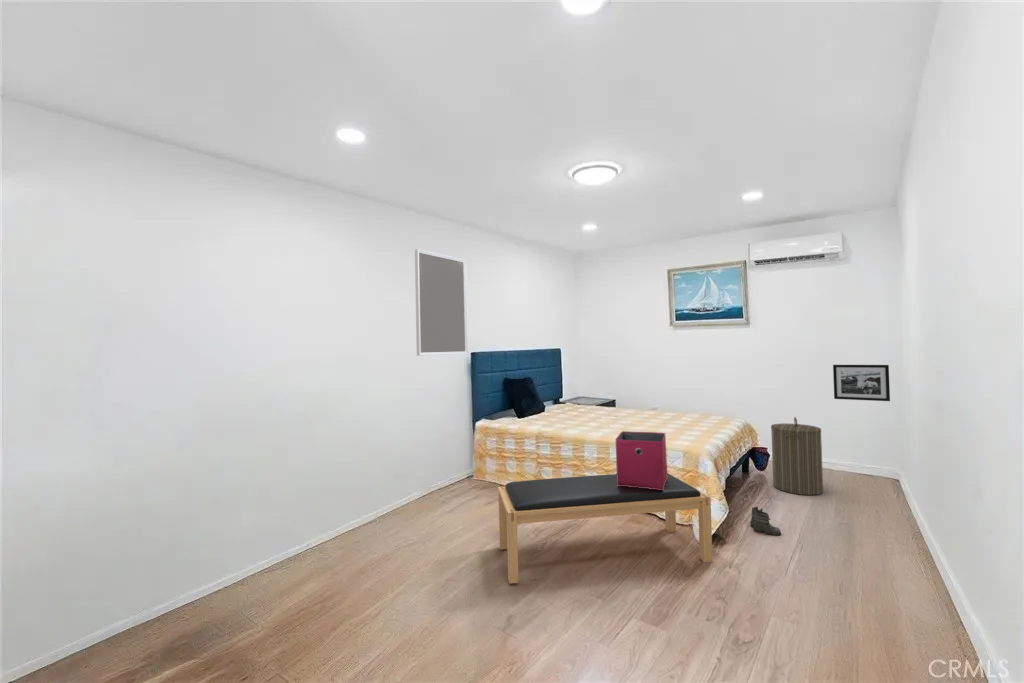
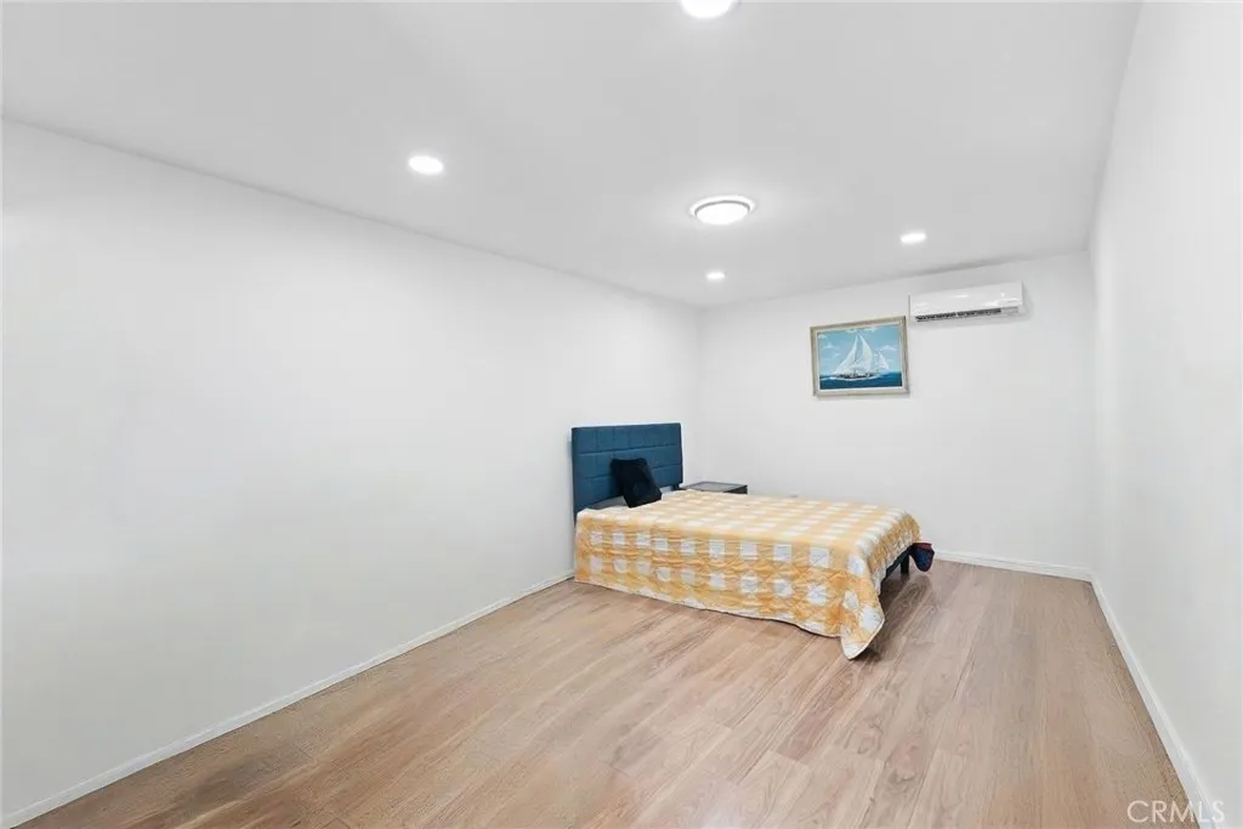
- storage bin (641, 458)
- bench (599, 516)
- laundry hamper (796, 452)
- home mirror (442, 304)
- picture frame (860, 382)
- boots (764, 519)
